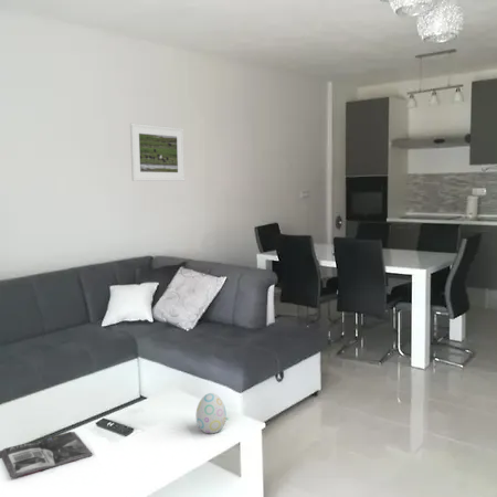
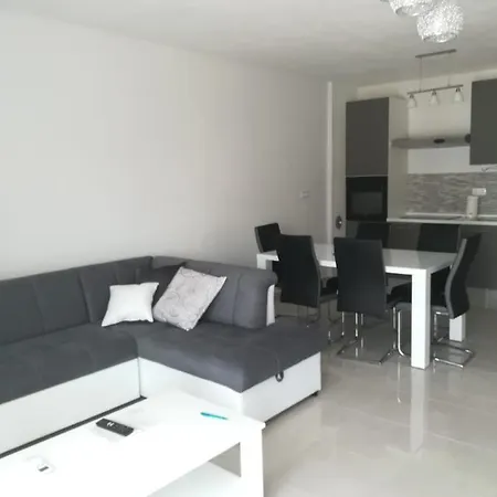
- magazine (45, 452)
- decorative egg (211, 411)
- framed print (158, 154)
